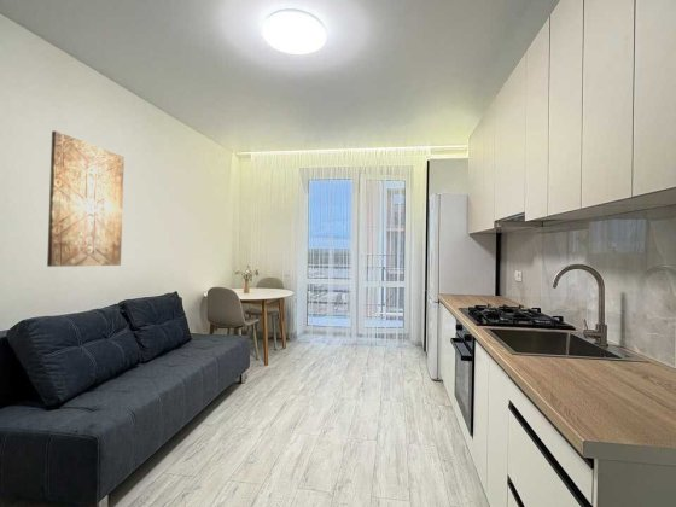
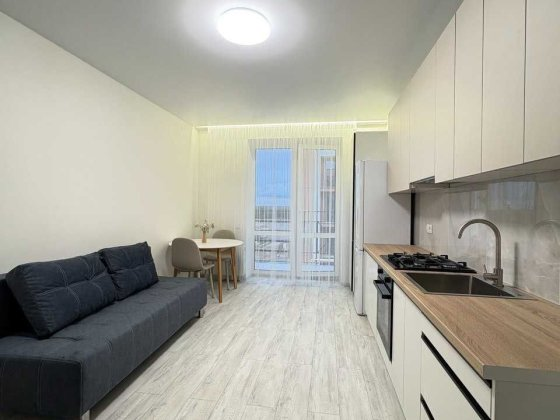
- wall art (89, 205)
